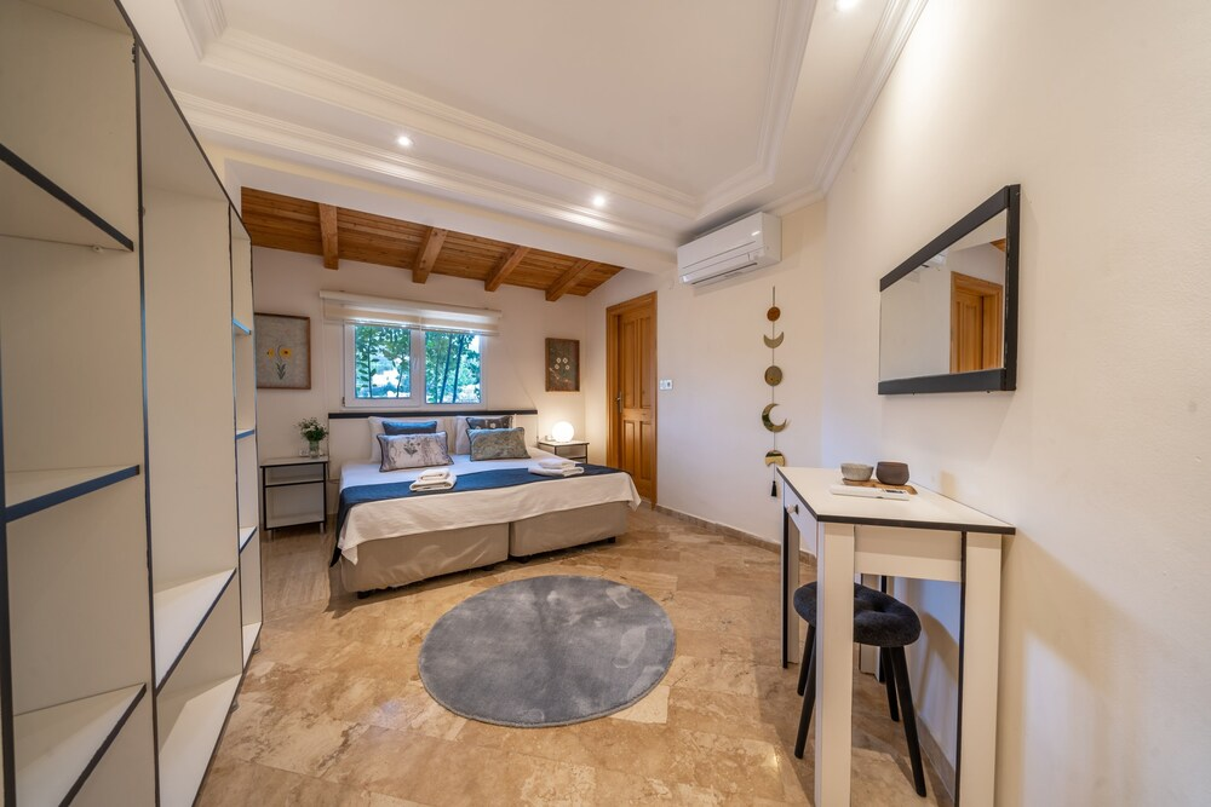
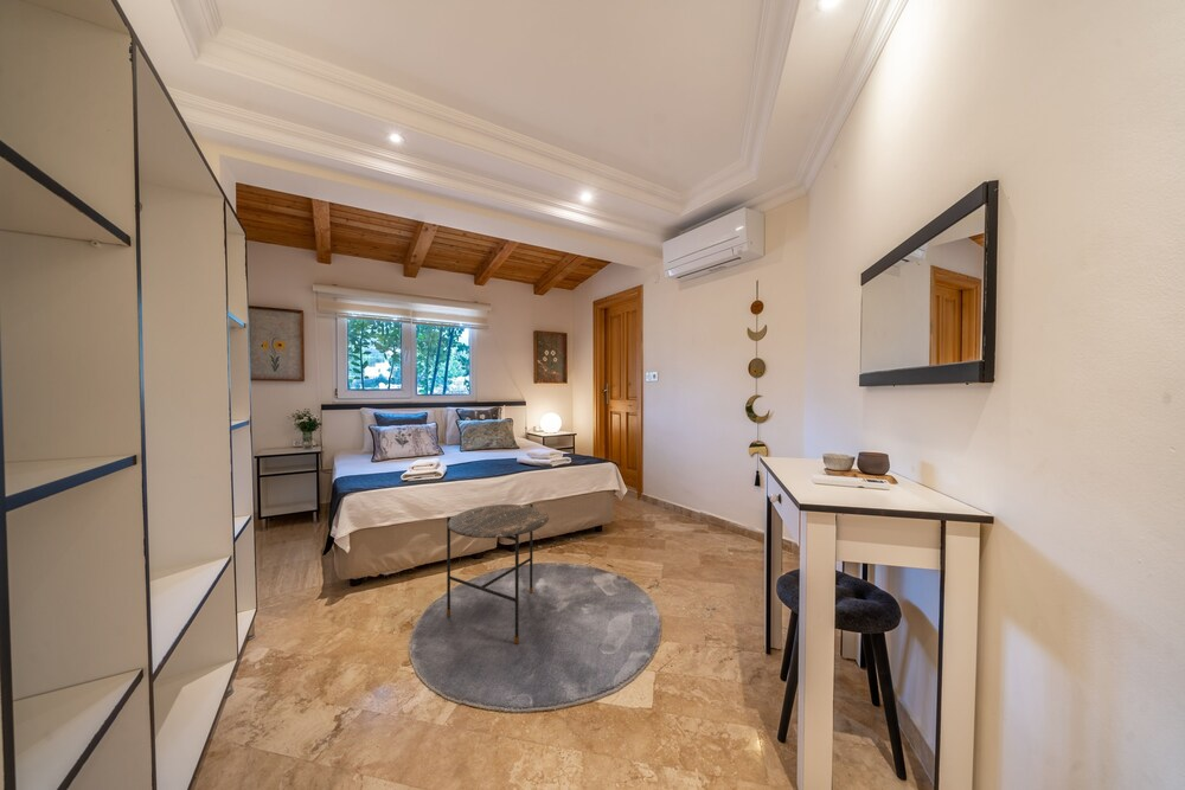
+ side table (506, 571)
